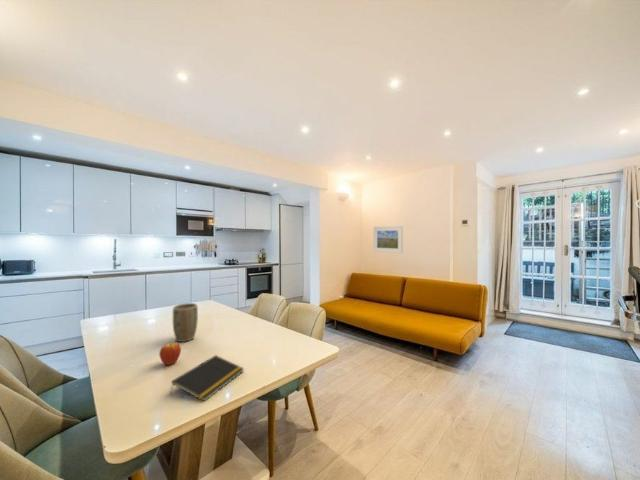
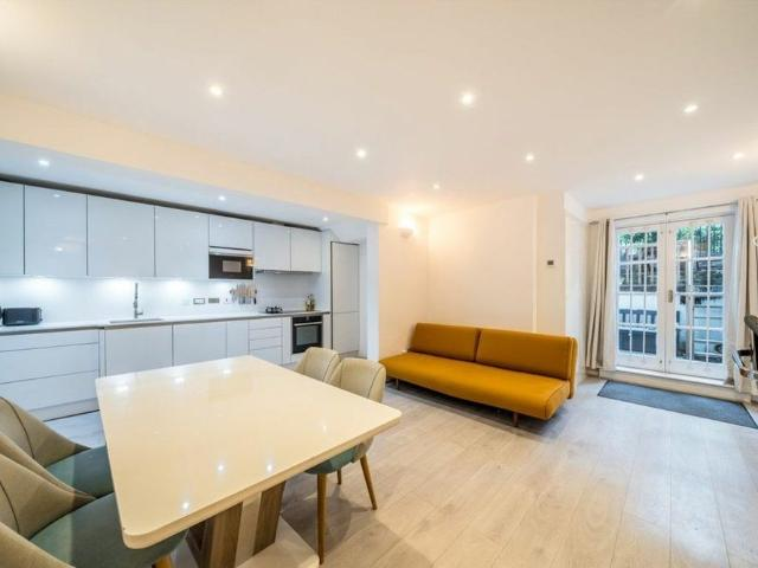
- plant pot (185, 322)
- notepad (210, 375)
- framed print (387, 239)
- fruit (170, 352)
